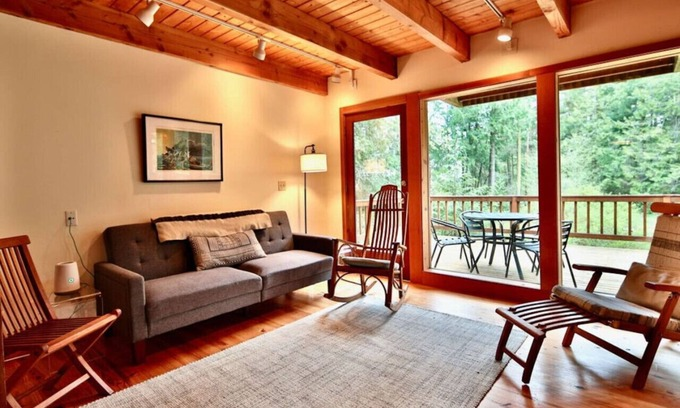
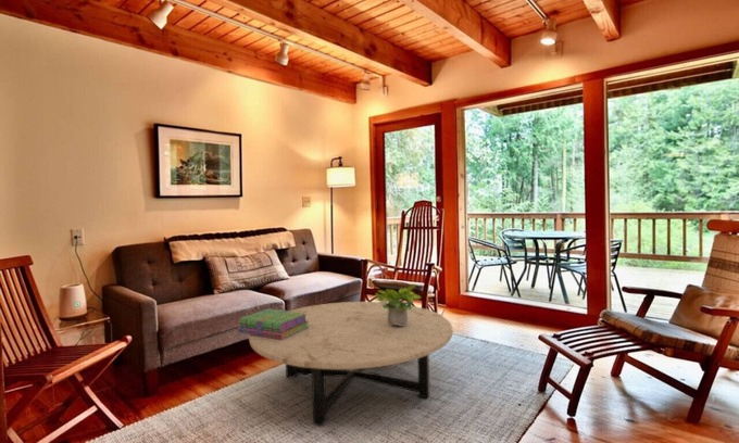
+ potted plant (396, 305)
+ coffee table (352, 354)
+ stack of books (274, 322)
